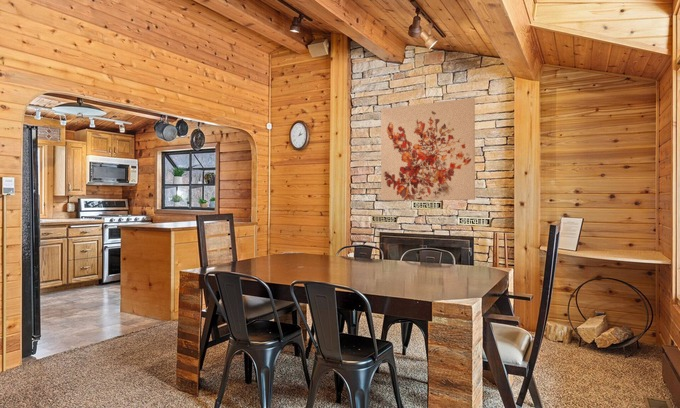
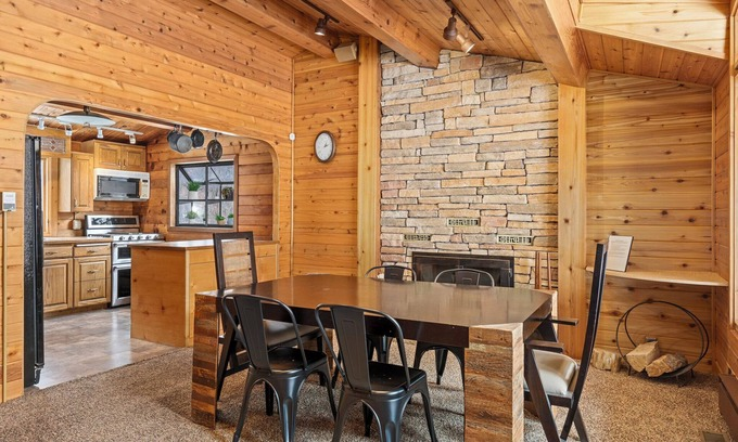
- wall art (425, 152)
